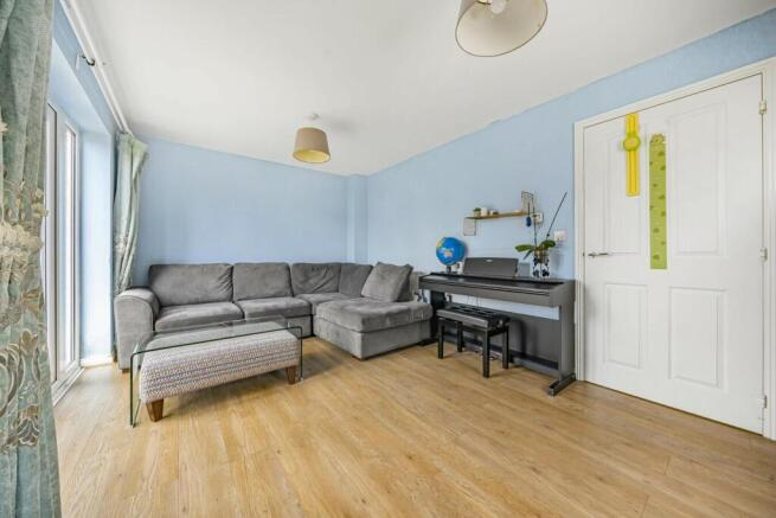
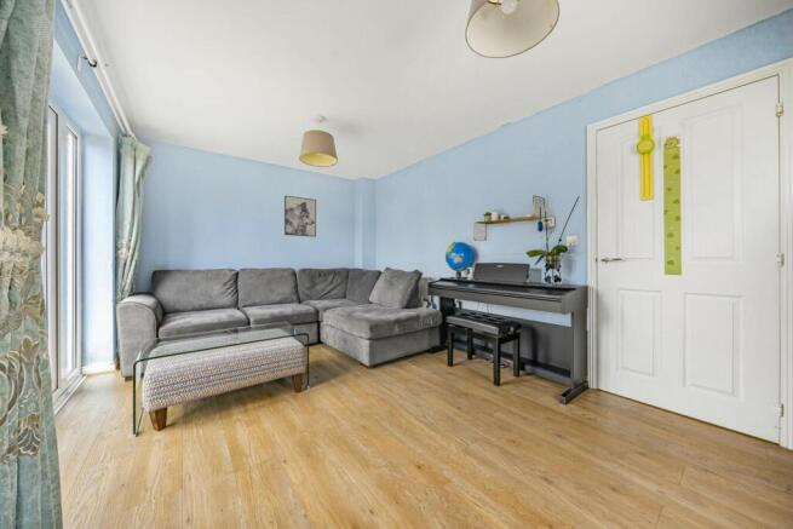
+ wall art (300, 217)
